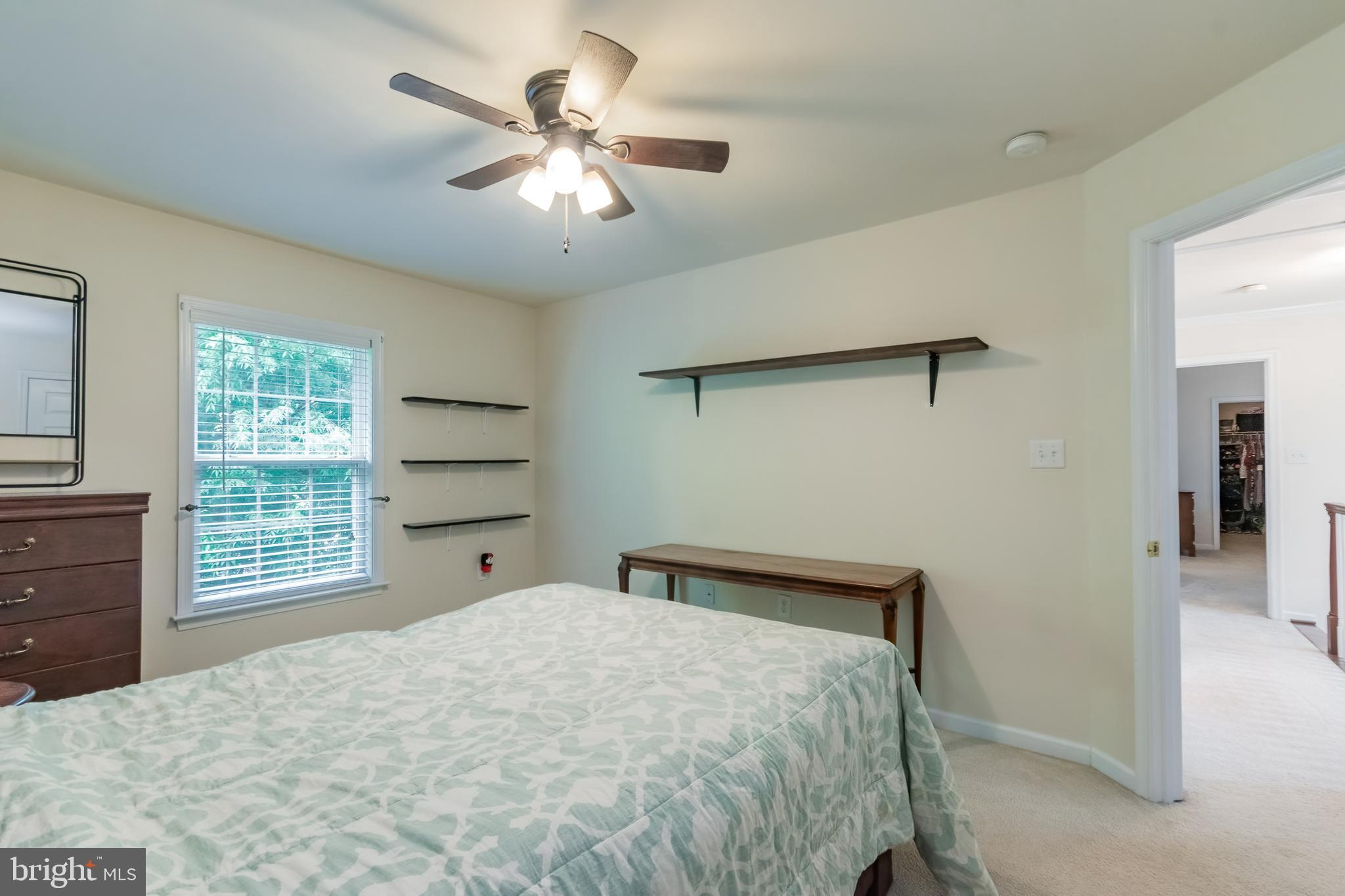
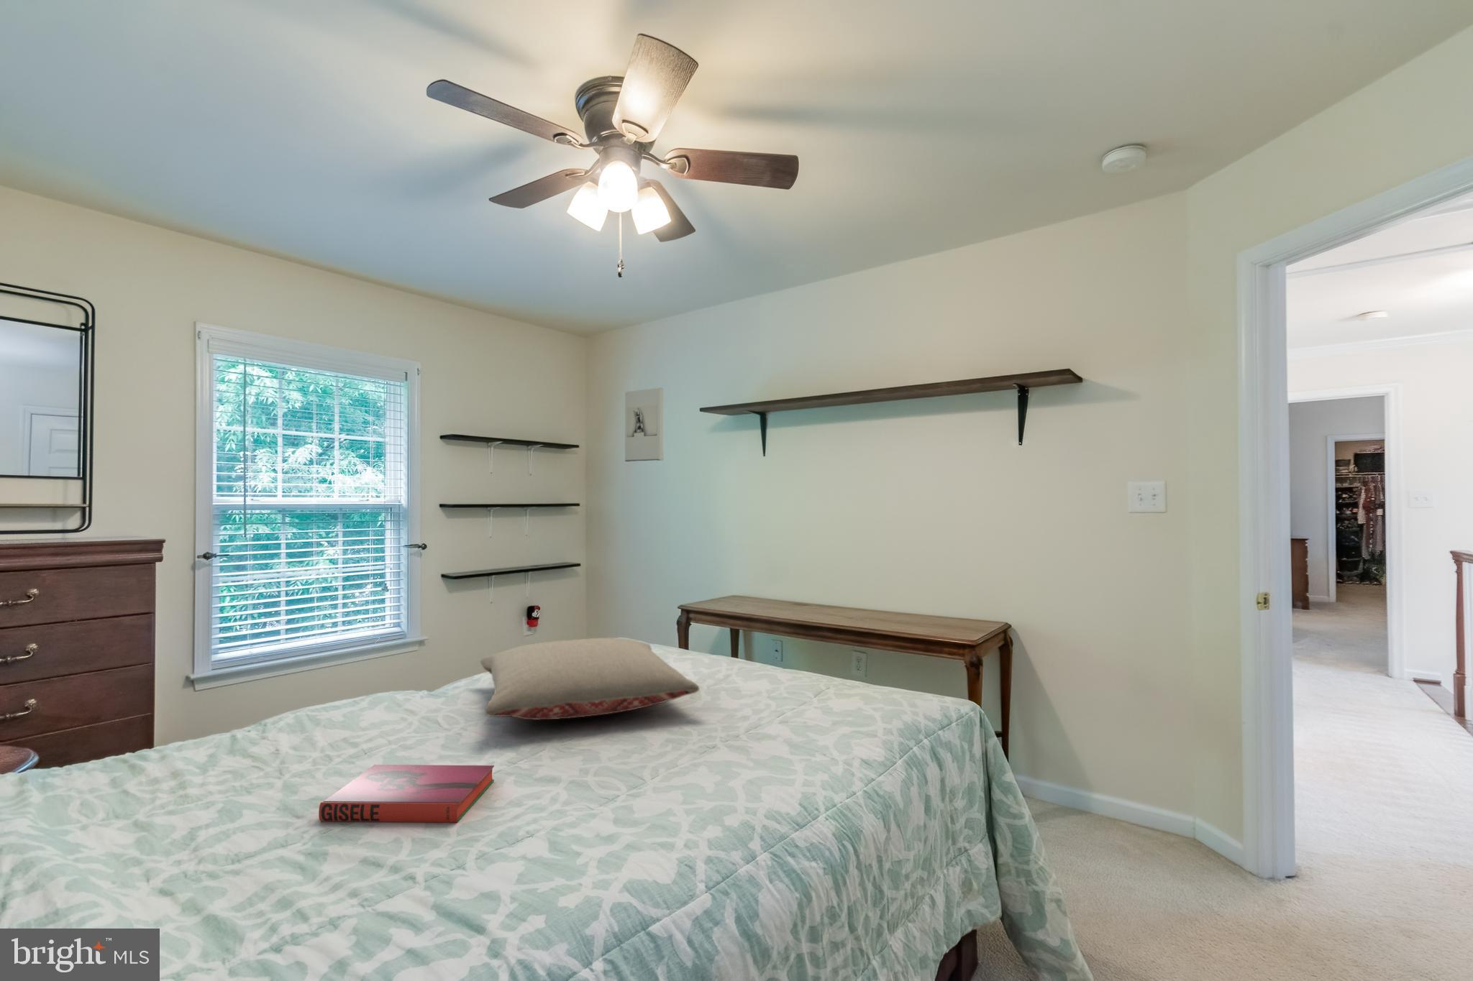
+ hardback book (412, 792)
+ wall sculpture (644, 425)
+ pillow (582, 673)
